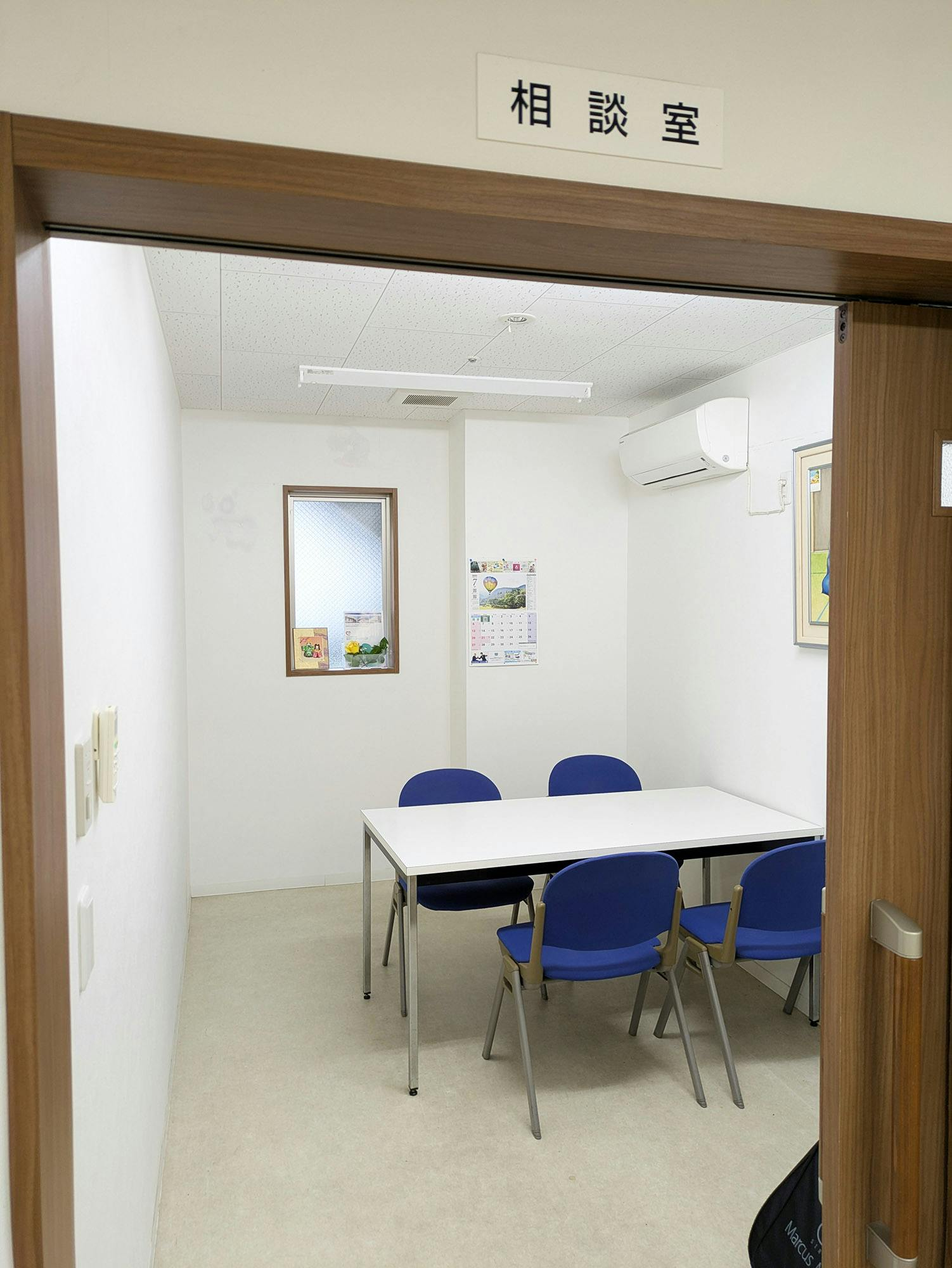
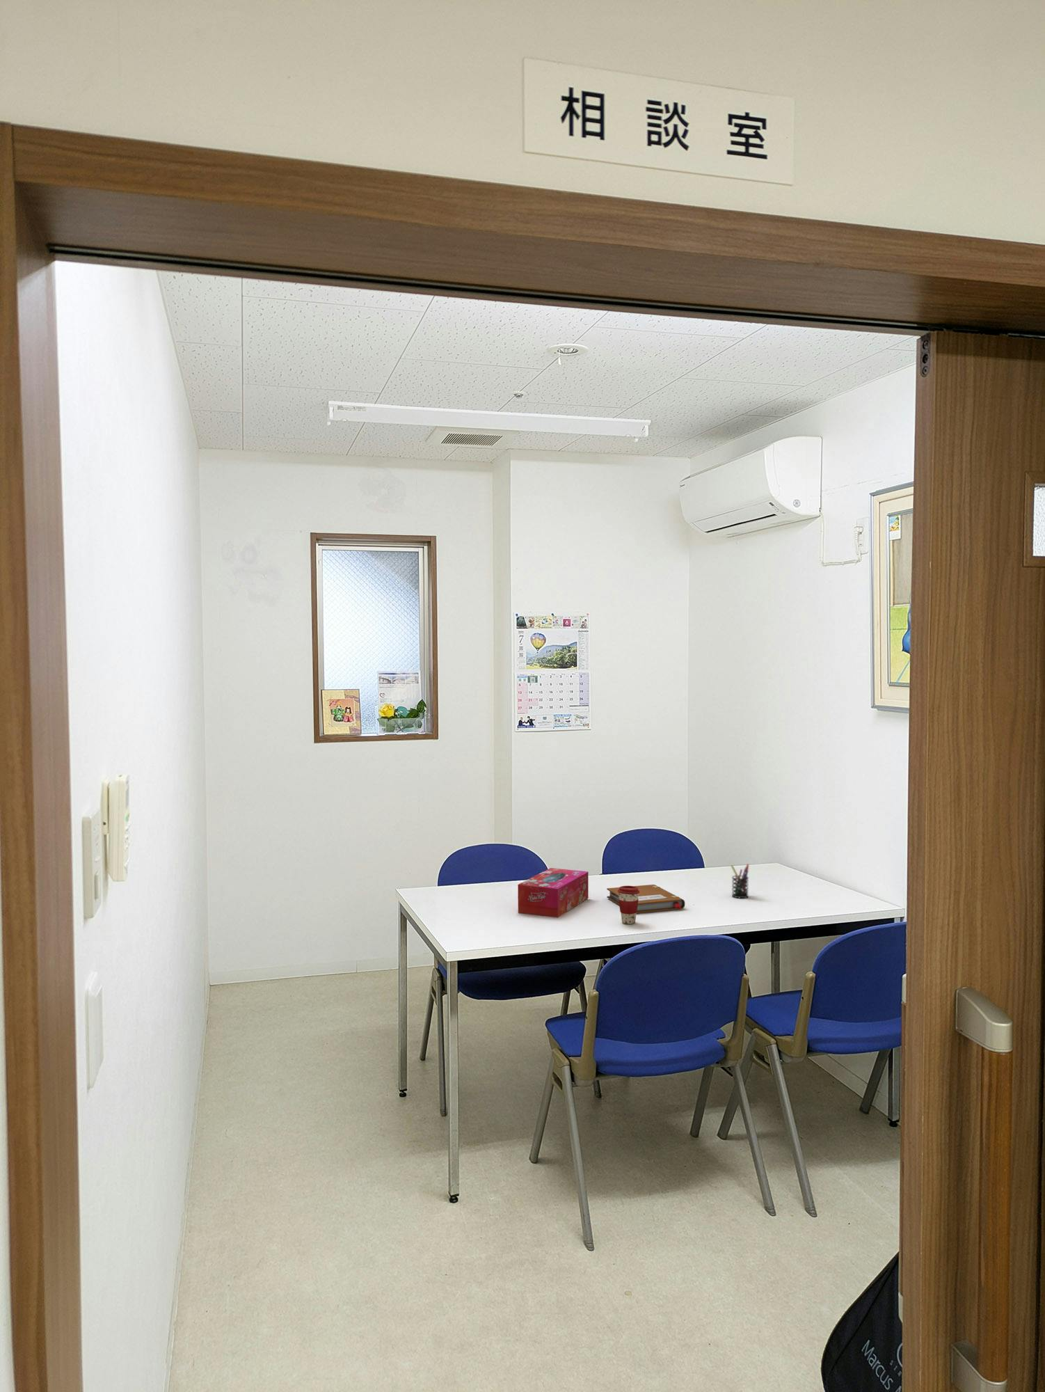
+ pen holder (742, 879)
+ tissue box (554, 891)
+ coffee cup (628, 905)
+ notebook (645, 898)
